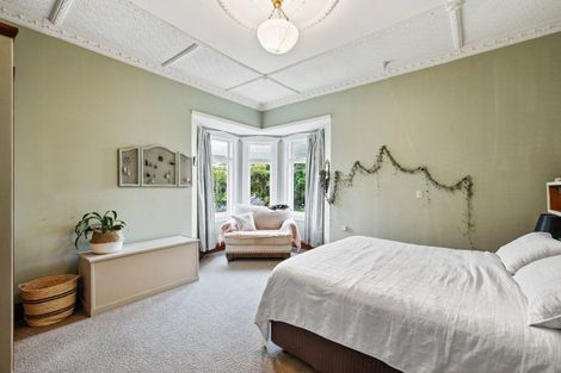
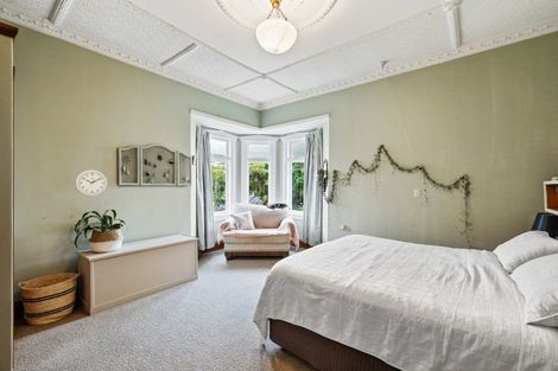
+ wall clock (91, 183)
